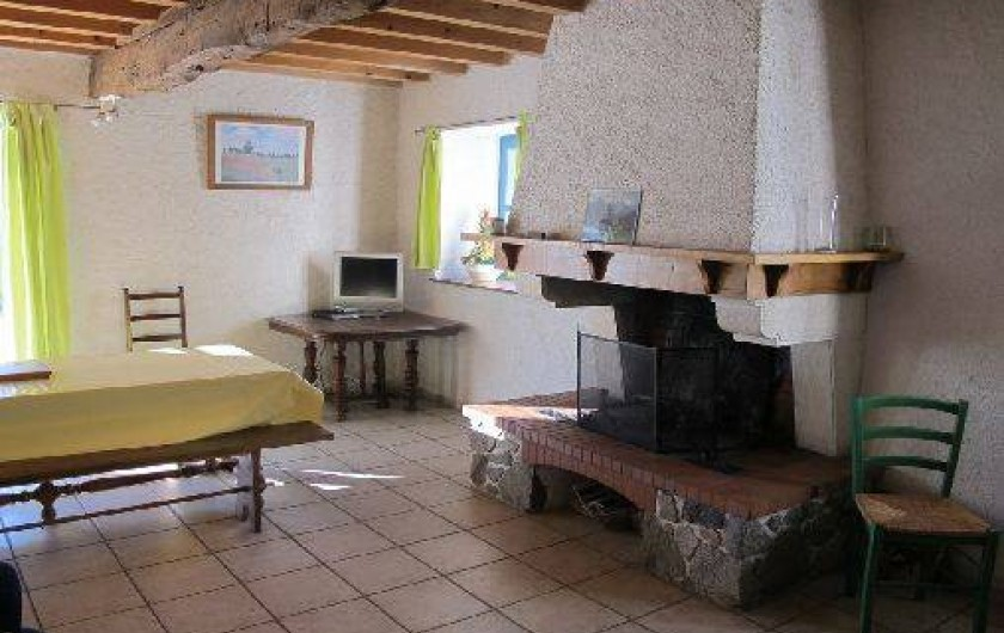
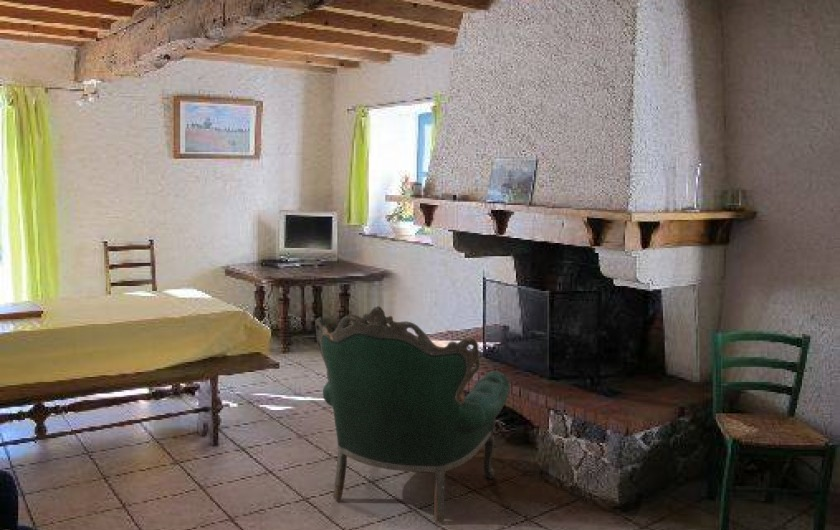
+ armchair (410, 393)
